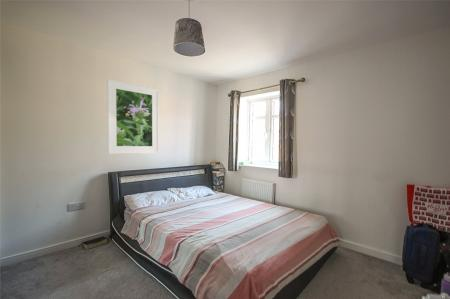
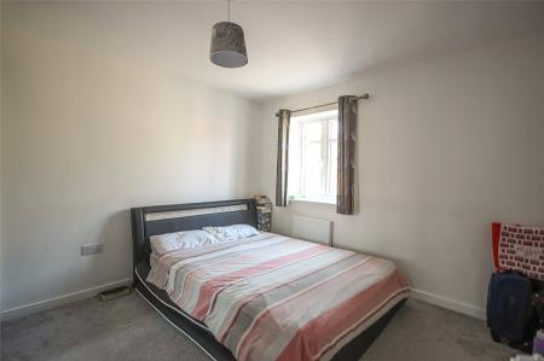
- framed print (135, 119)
